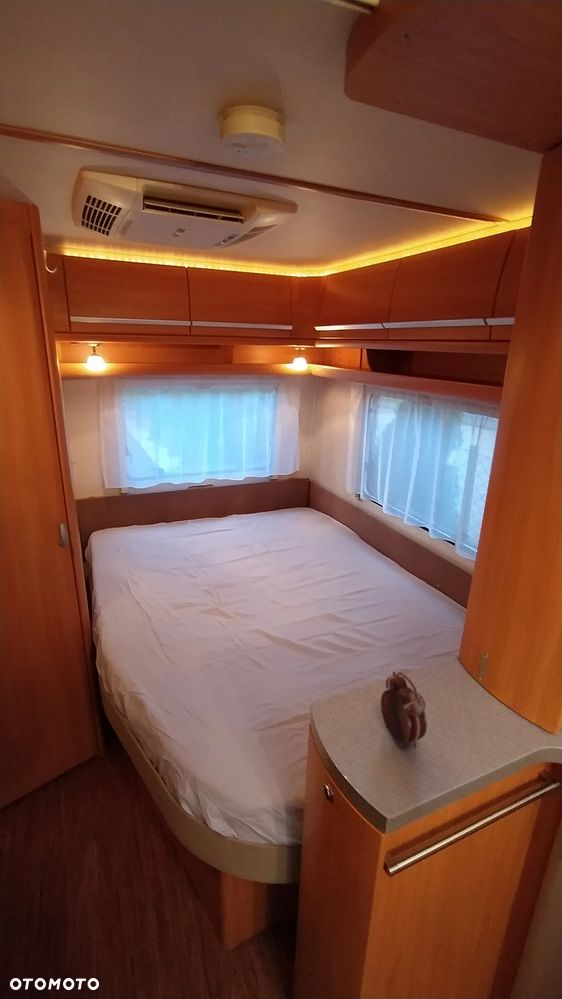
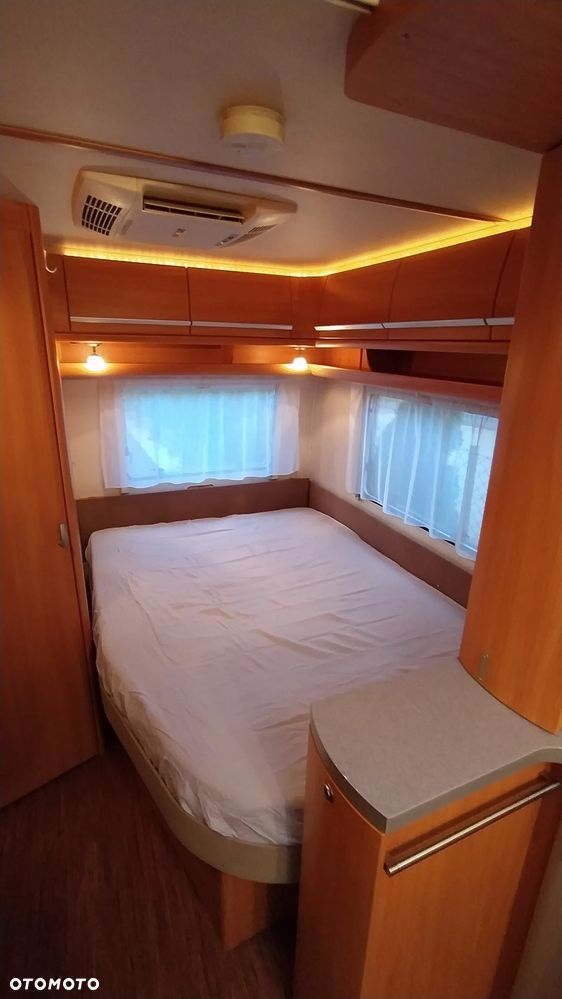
- alarm clock (403, 708)
